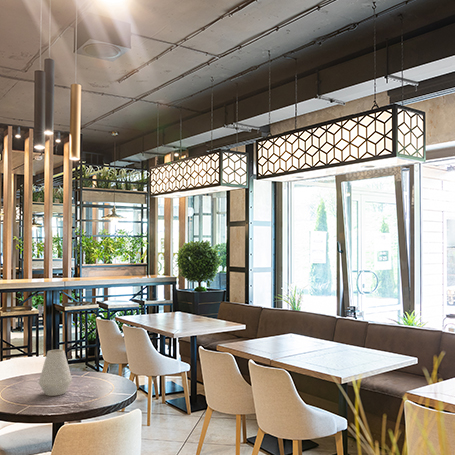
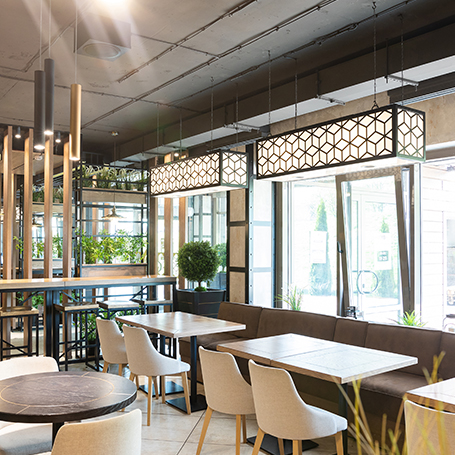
- vase (55, 371)
